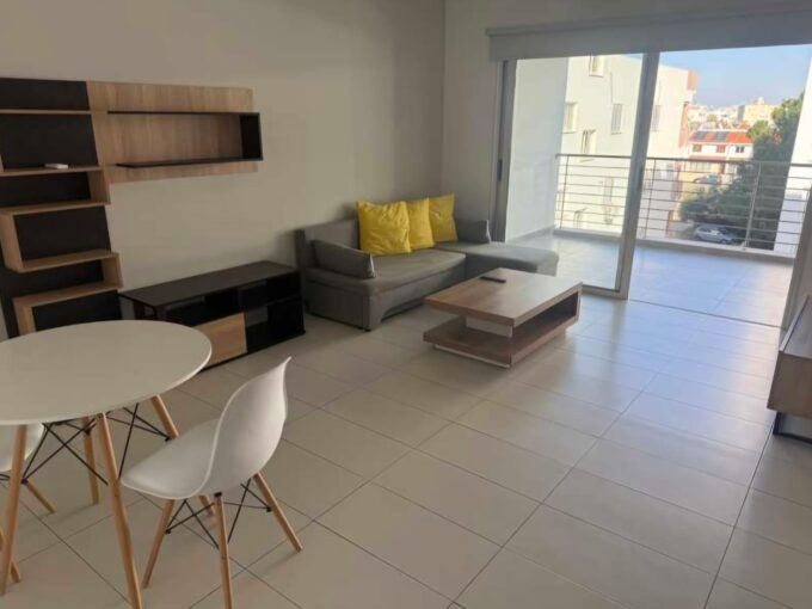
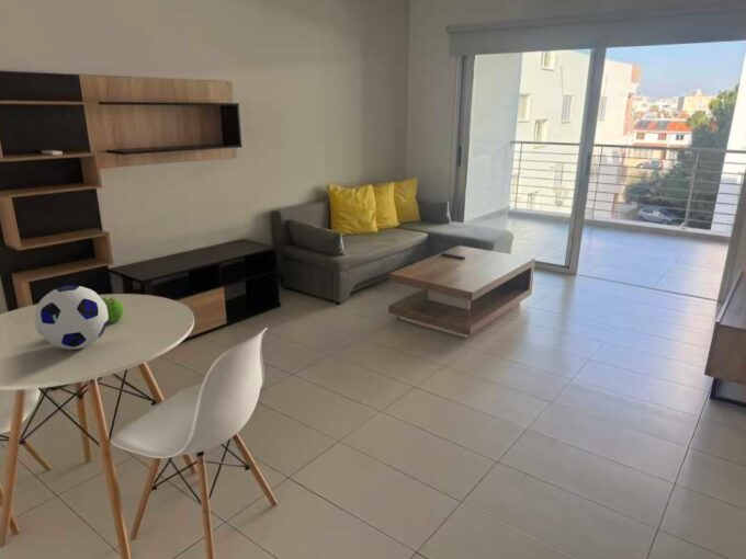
+ soccer ball (72, 317)
+ fruit (110, 309)
